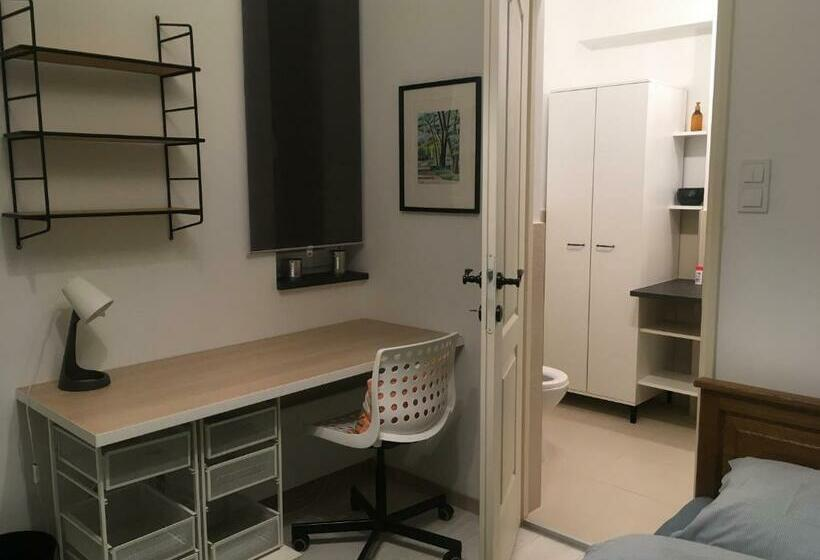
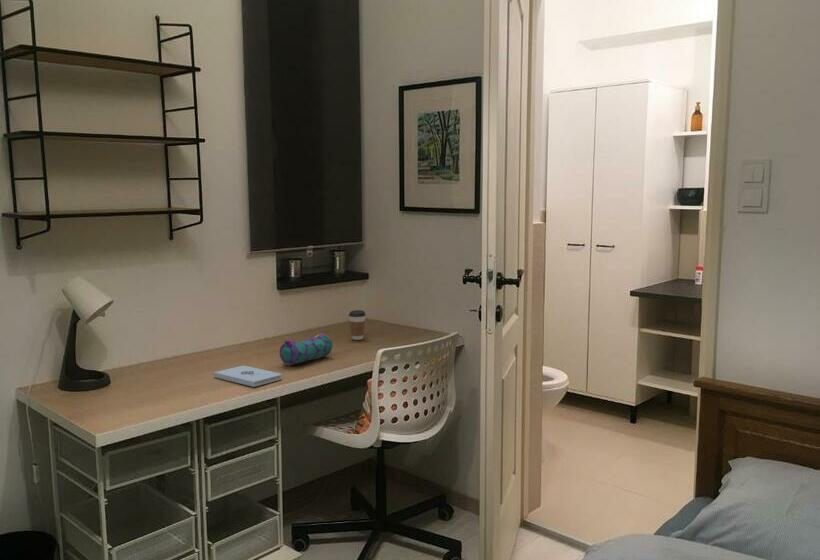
+ coffee cup (357, 325)
+ pencil case (306, 348)
+ notepad (248, 375)
